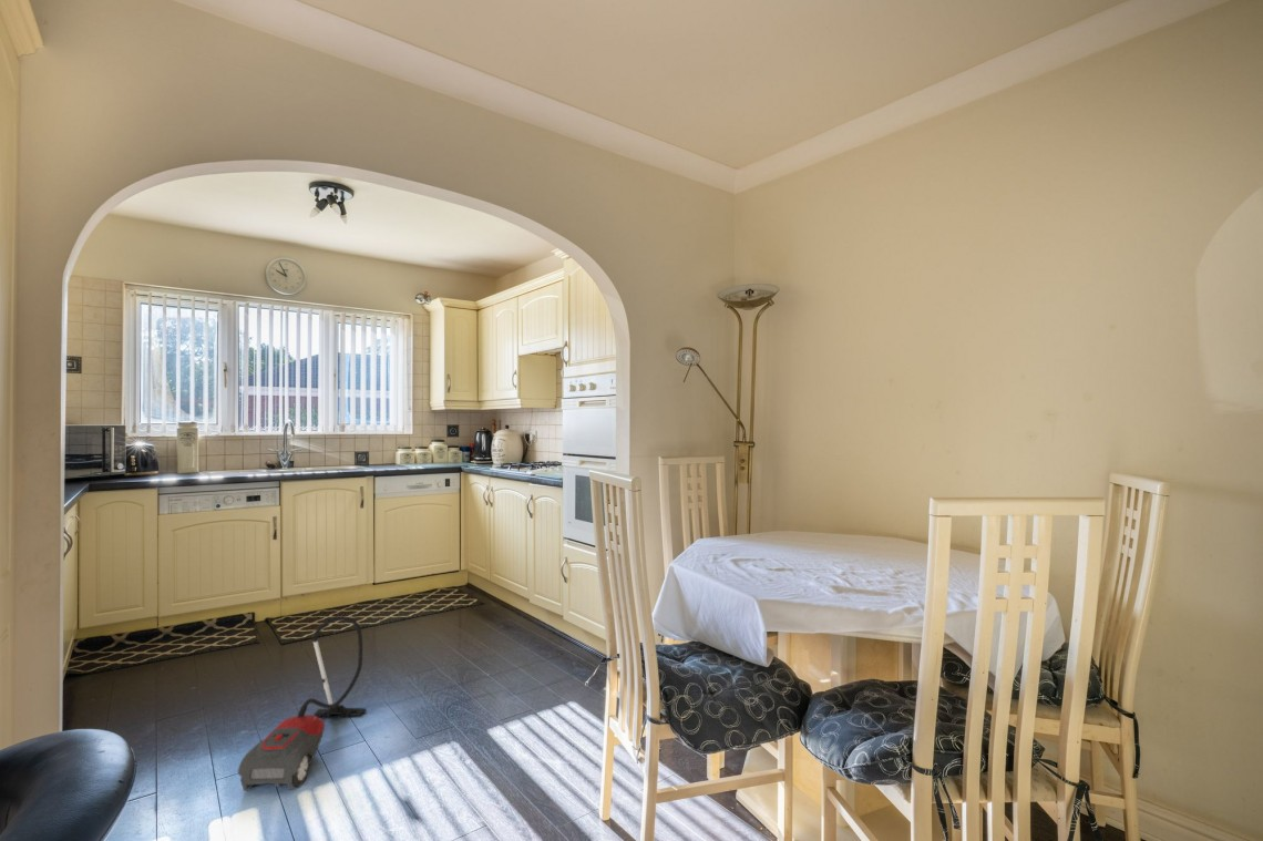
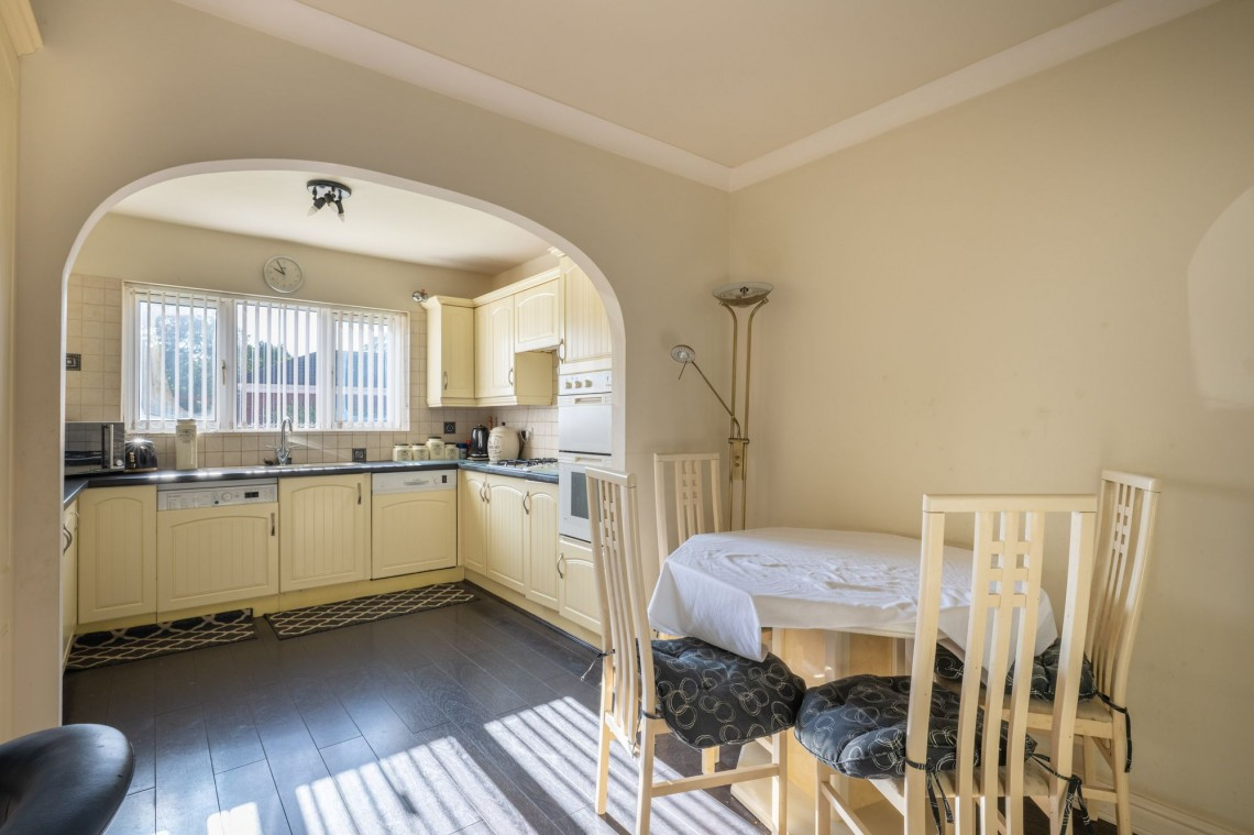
- vacuum cleaner (324, 683)
